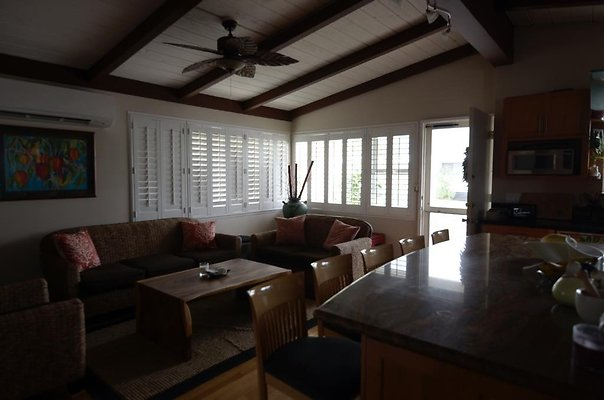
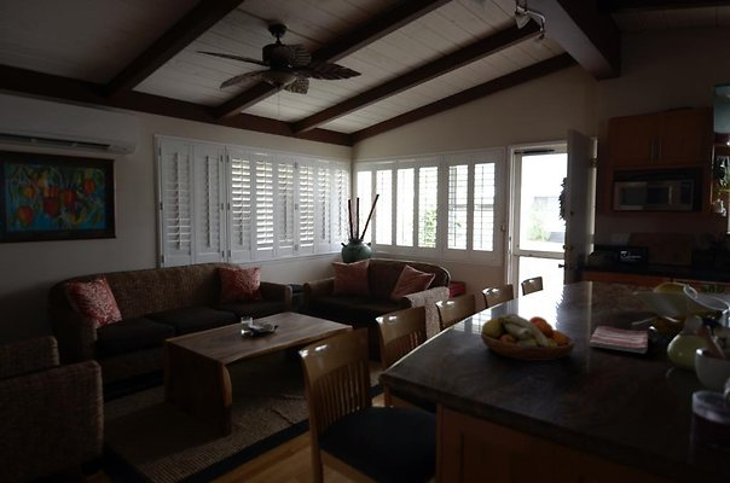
+ dish towel (619, 337)
+ fruit bowl (526, 332)
